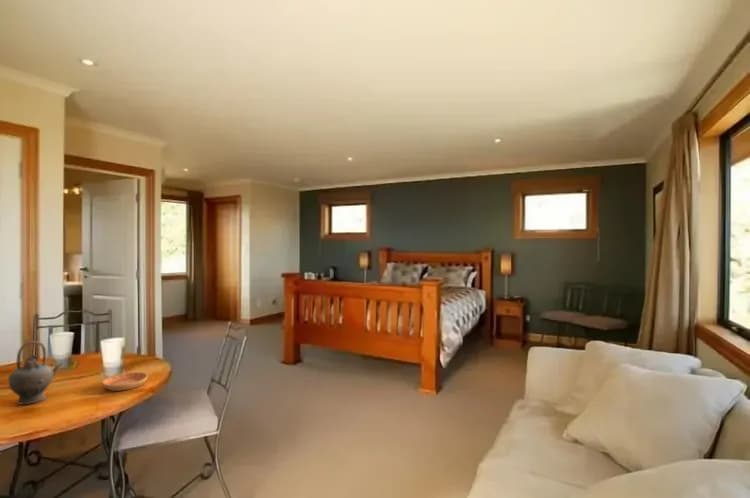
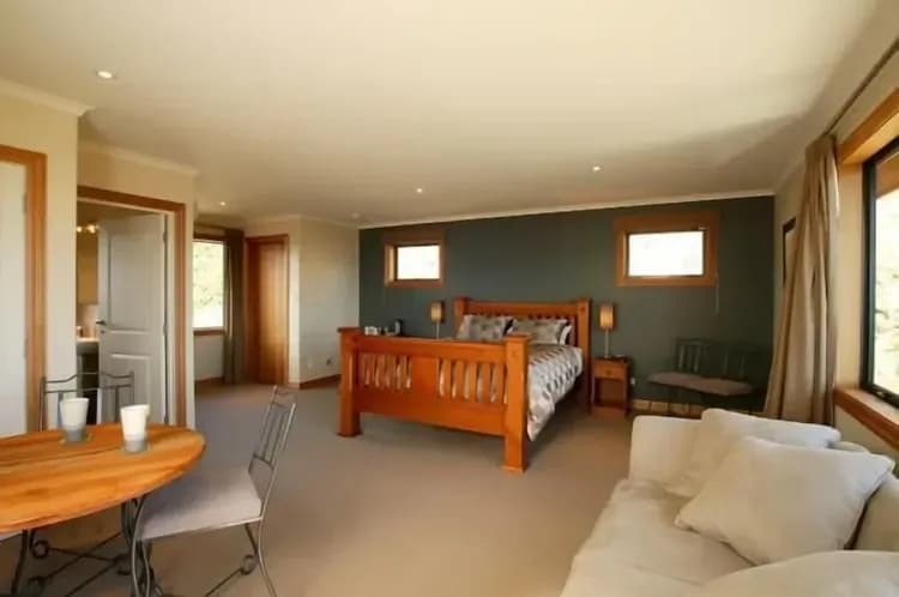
- teapot (36, 370)
- saucer (125, 381)
